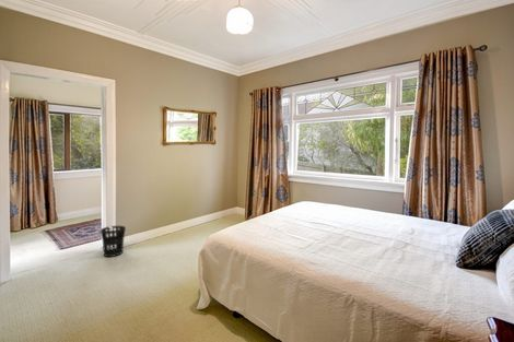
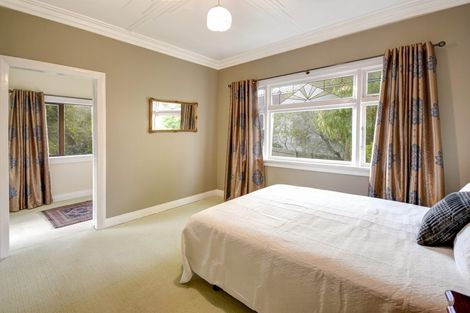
- wastebasket (113, 240)
